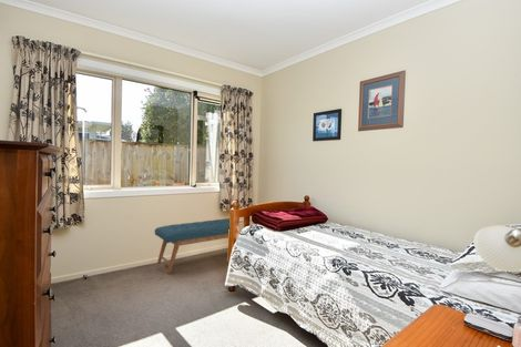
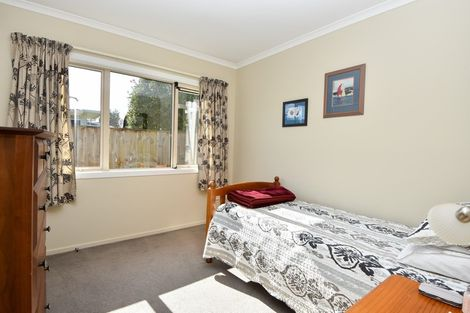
- bench (206, 241)
